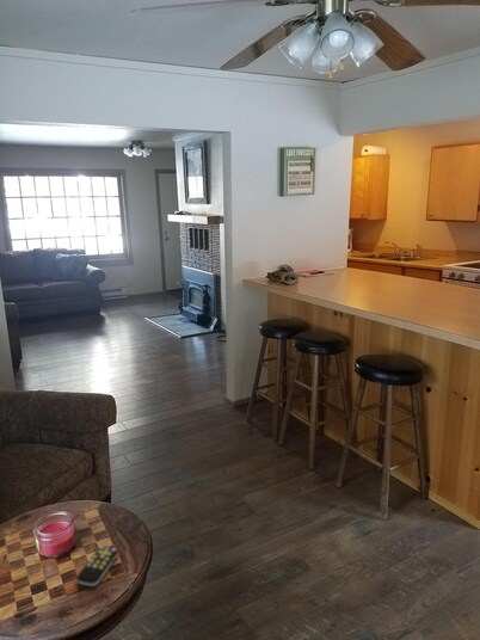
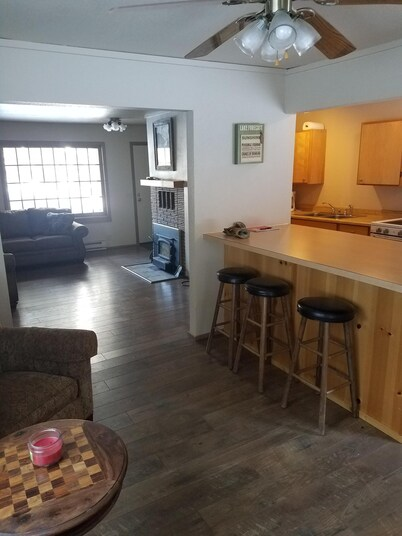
- remote control (98, 565)
